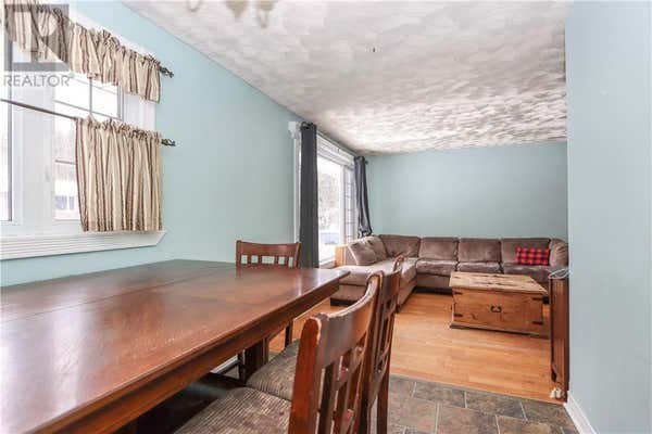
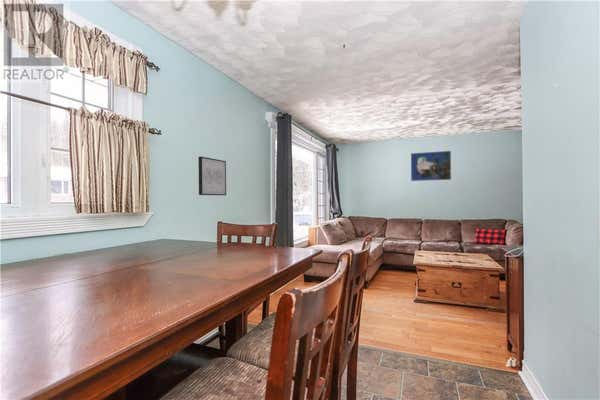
+ wall art (213, 177)
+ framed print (430, 166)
